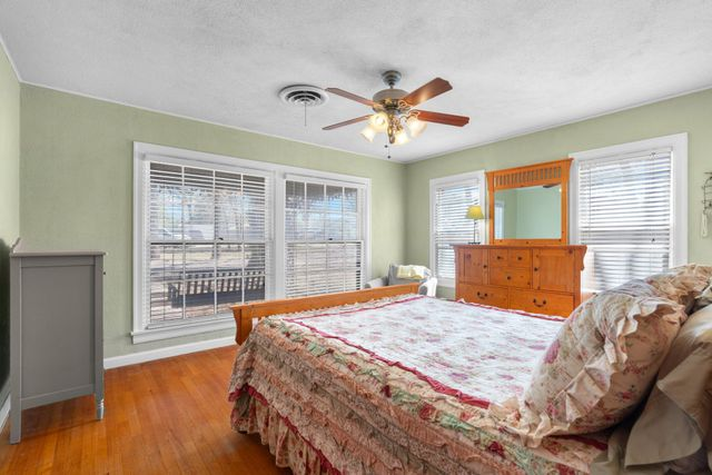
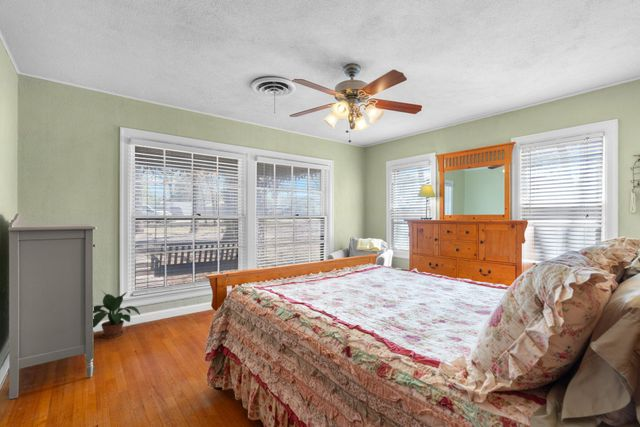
+ potted plant (112, 310)
